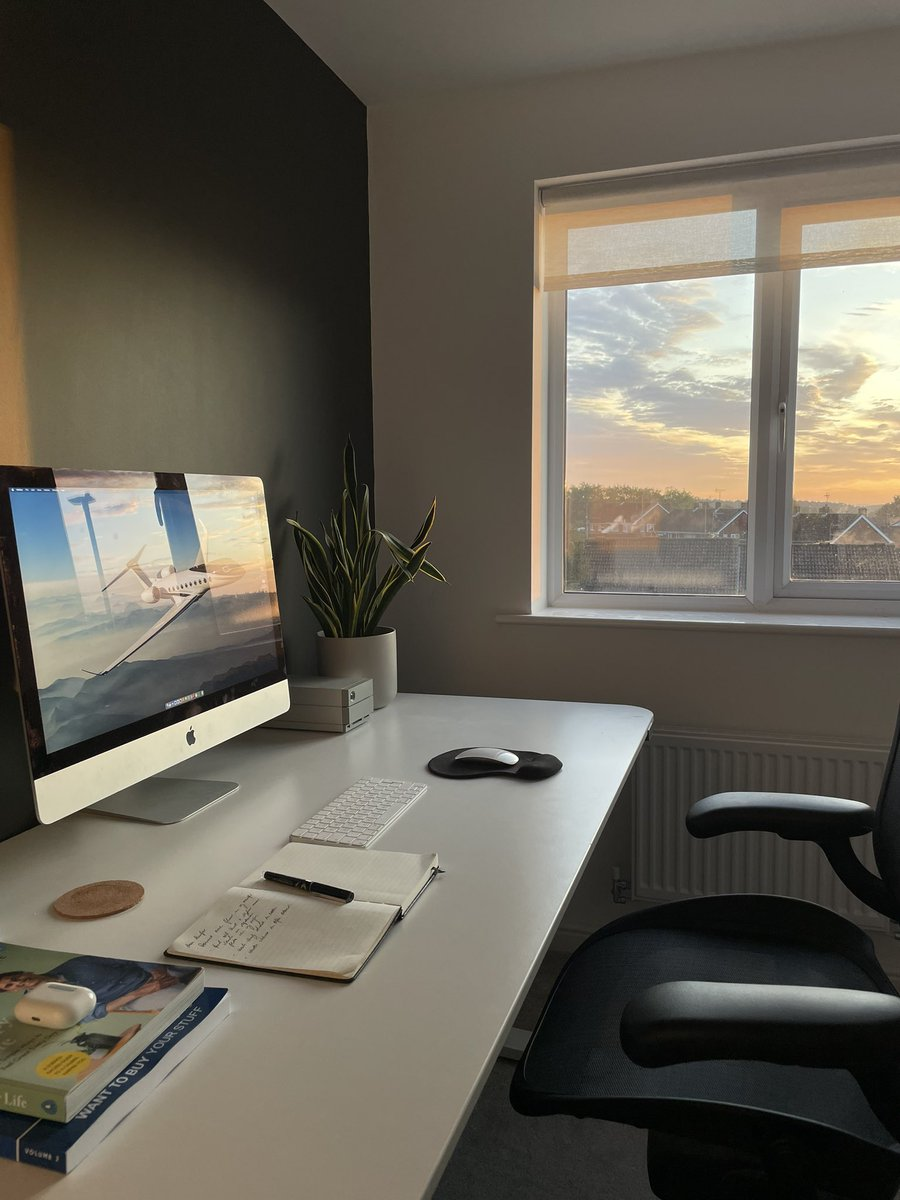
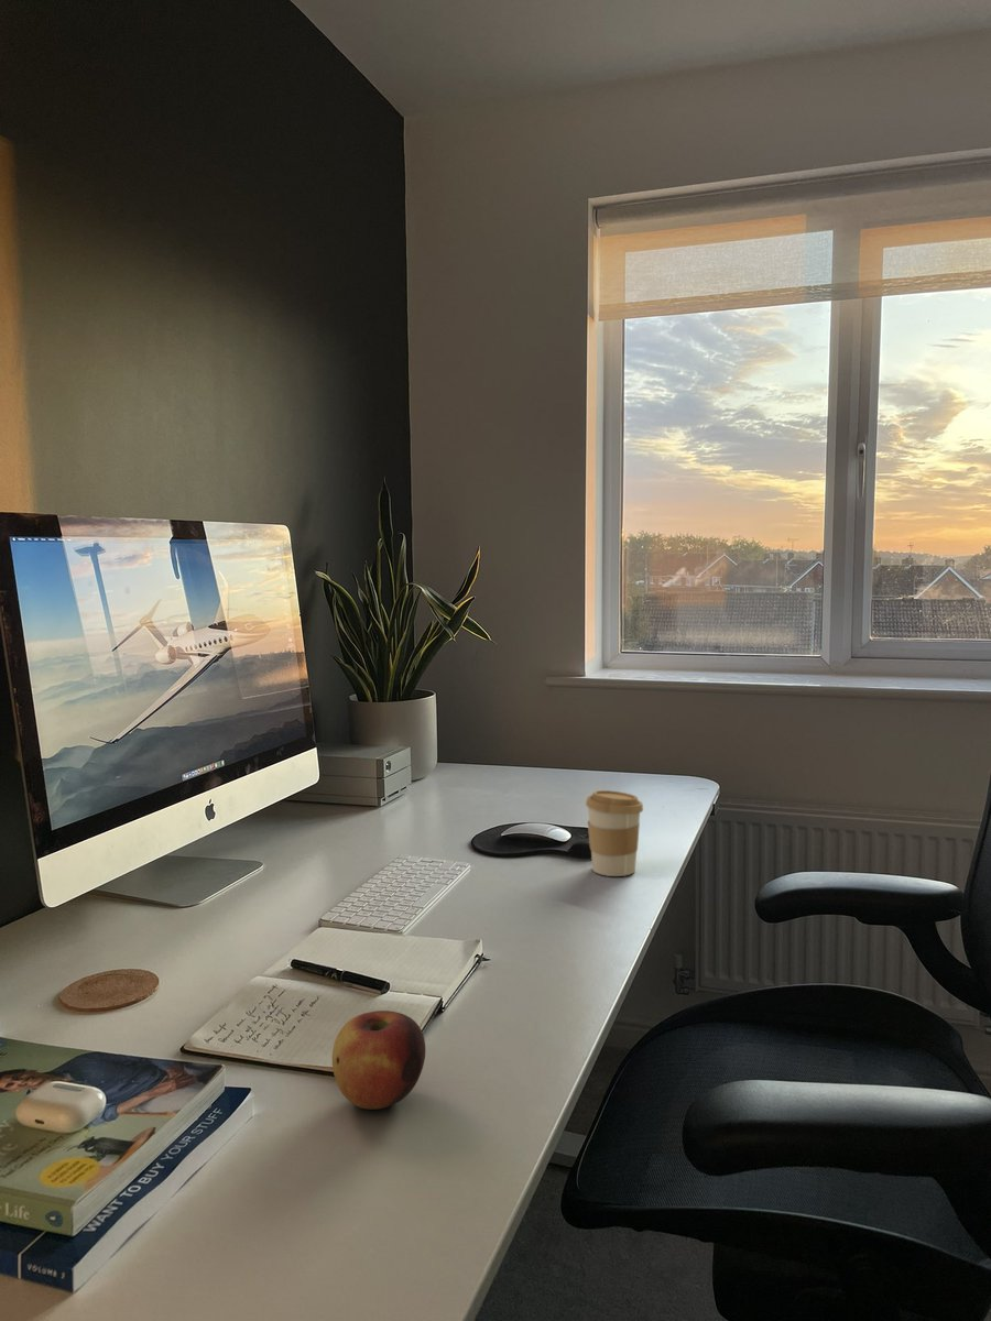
+ coffee cup (613, 830)
+ apple (378, 1059)
